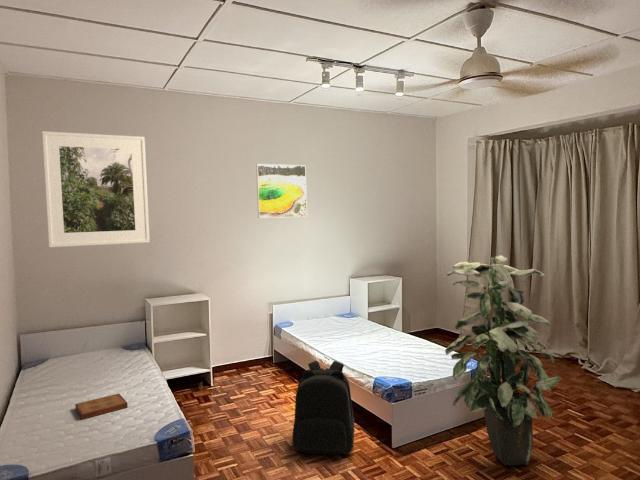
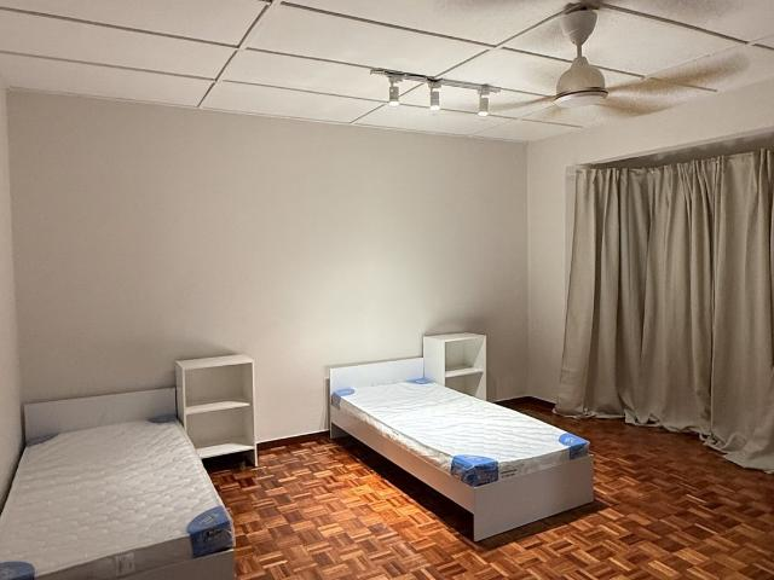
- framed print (282, 191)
- book (101, 405)
- indoor plant (498, 356)
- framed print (98, 189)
- backpack (324, 404)
